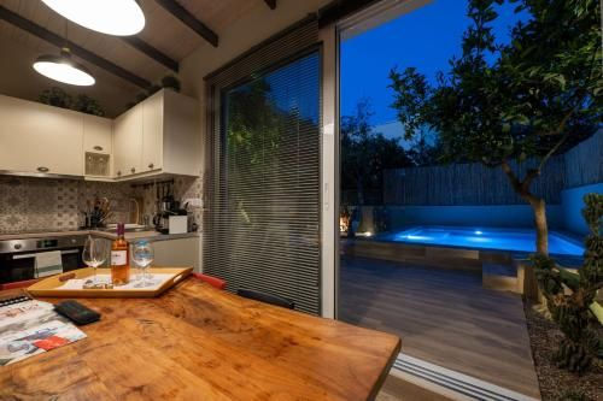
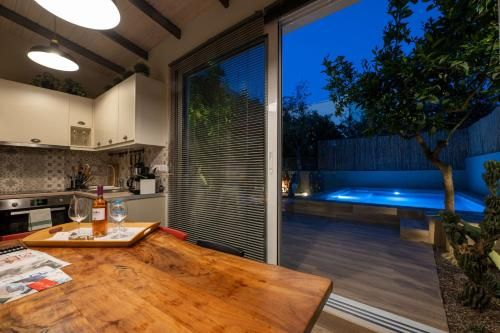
- remote control (75, 311)
